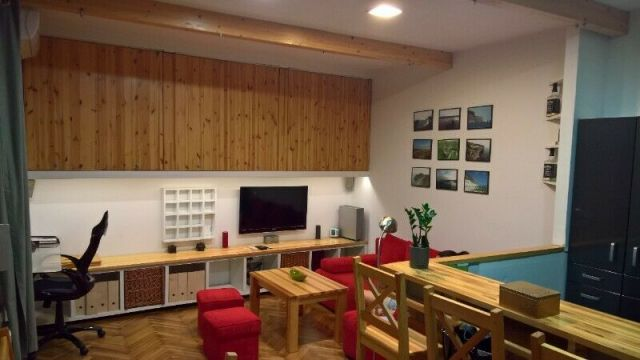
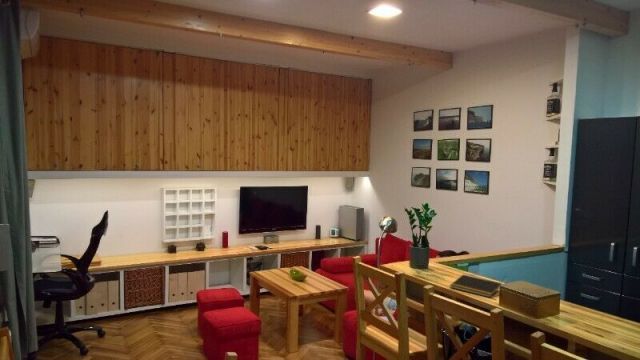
+ notepad (475, 285)
